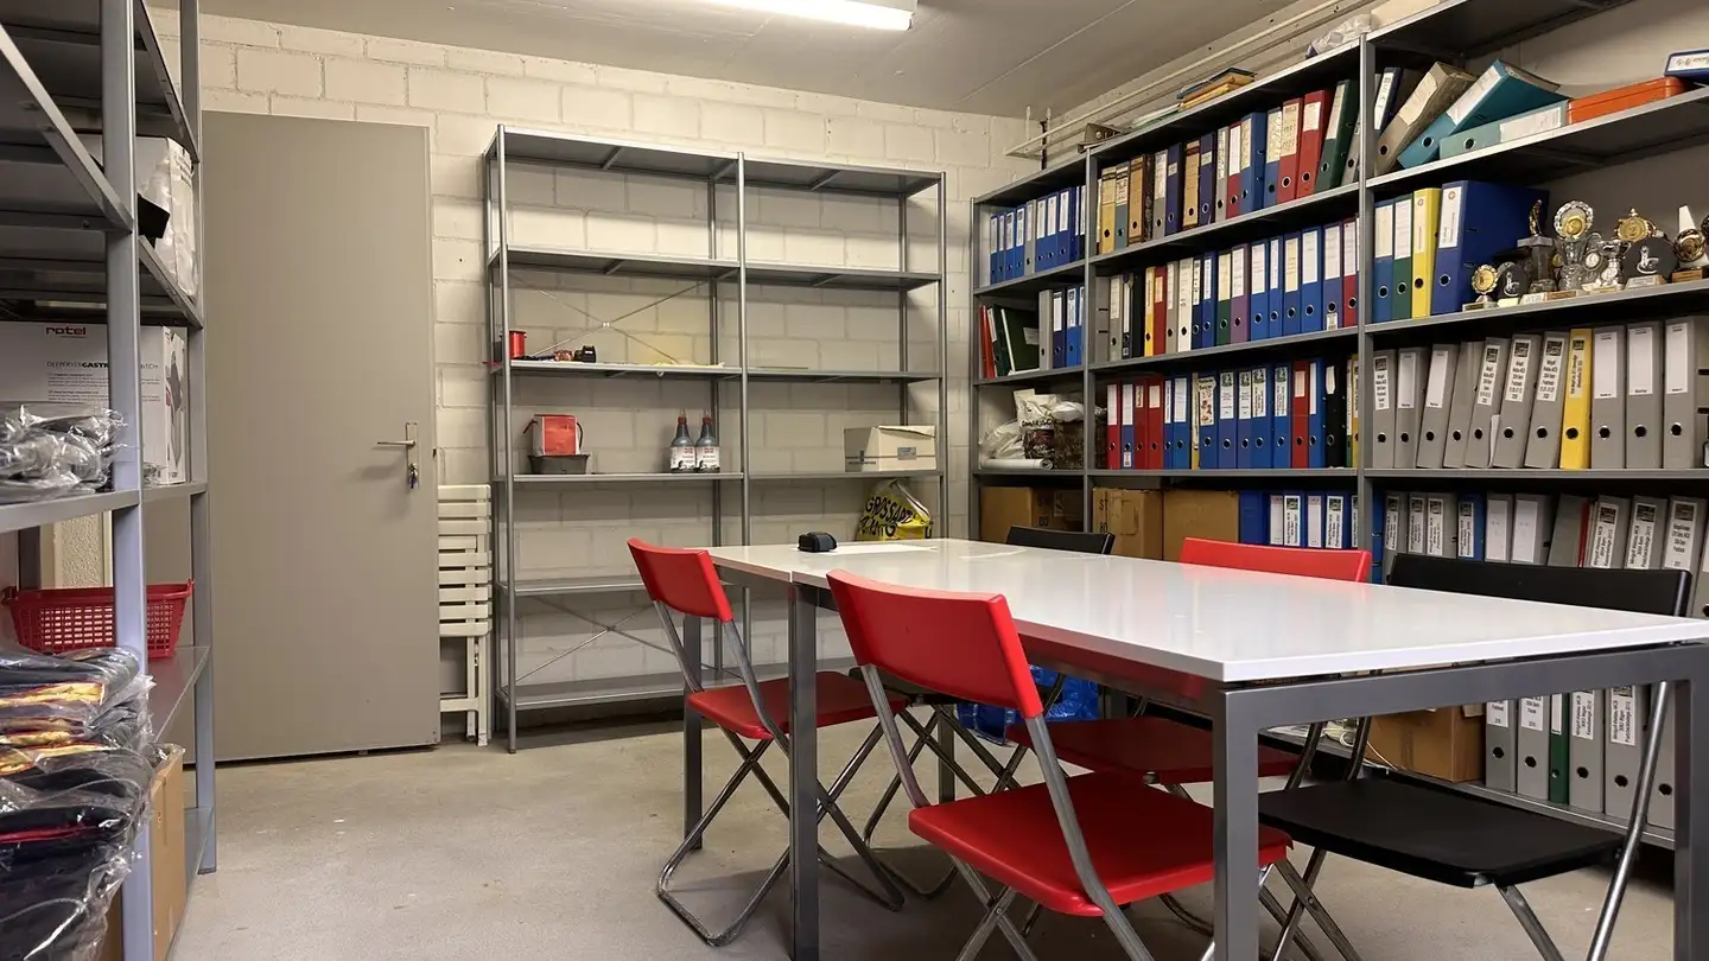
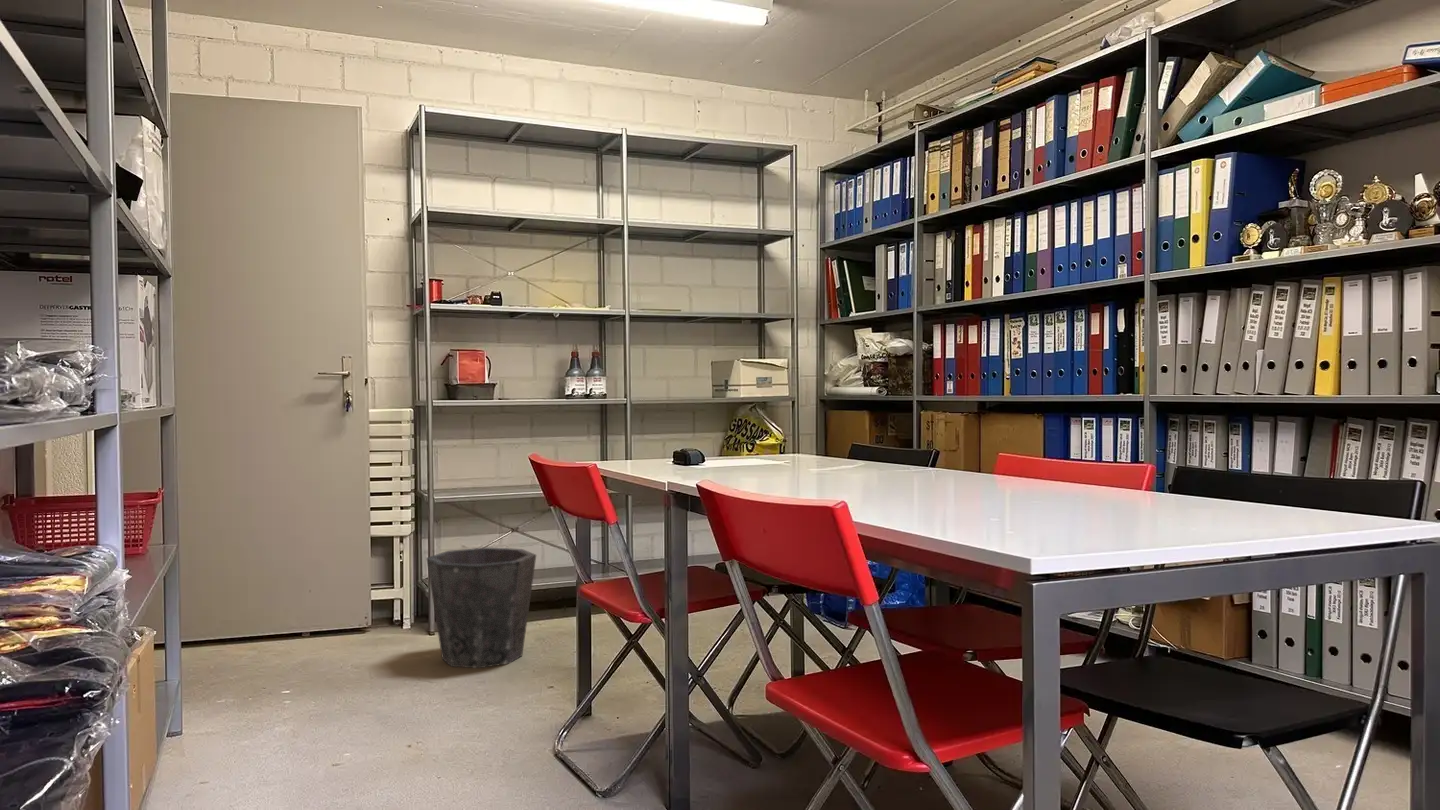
+ waste bin (482, 606)
